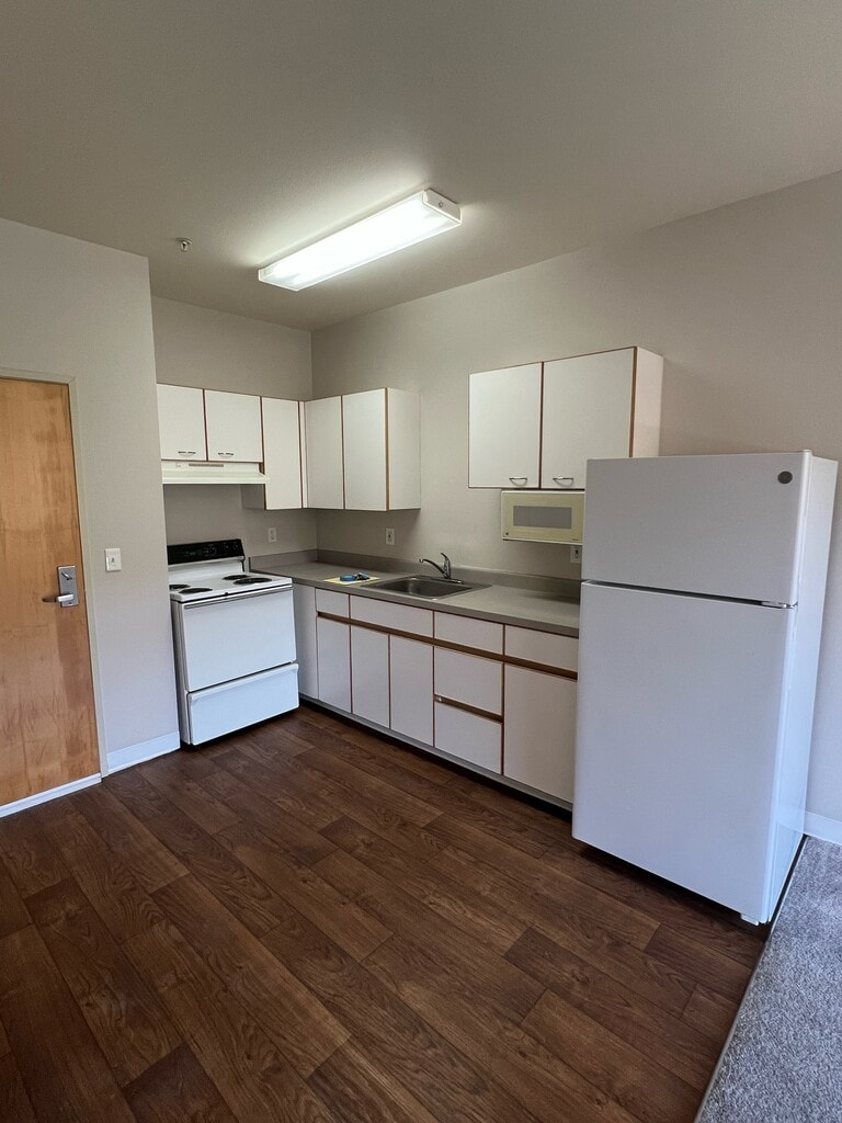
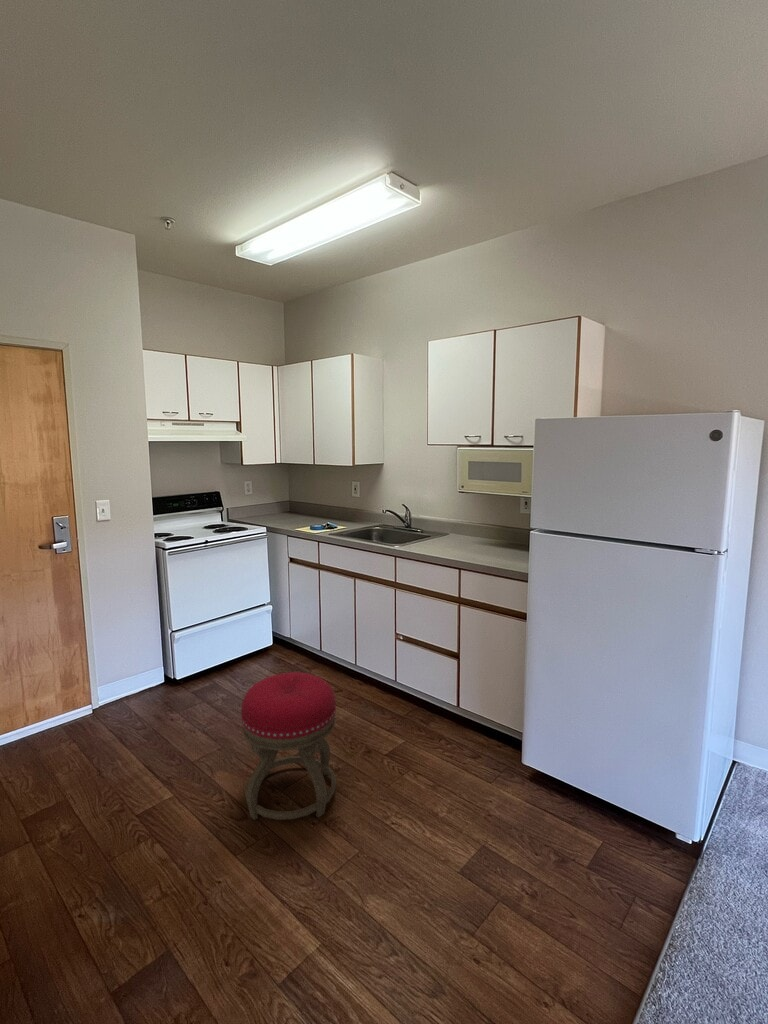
+ stool (290, 741)
